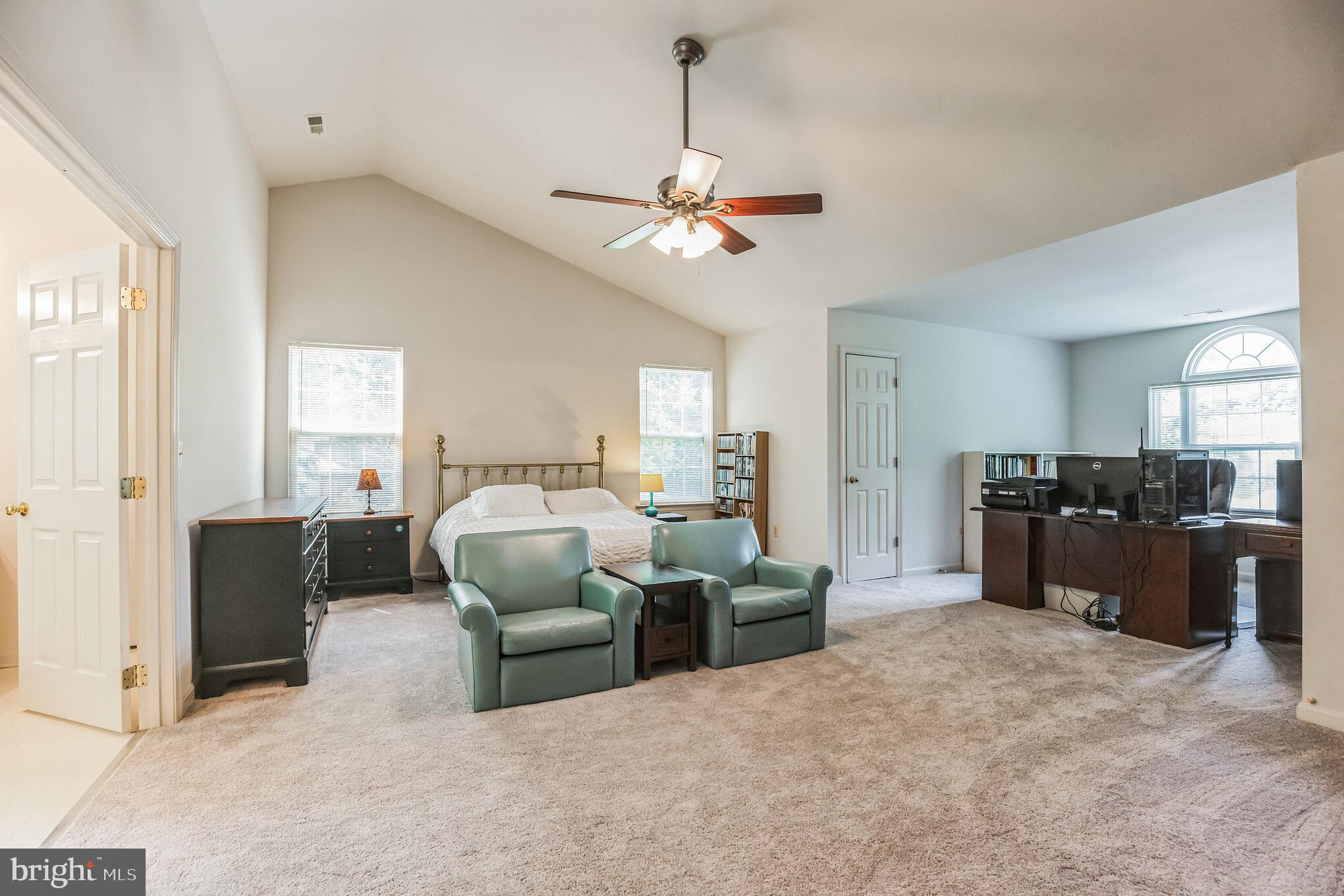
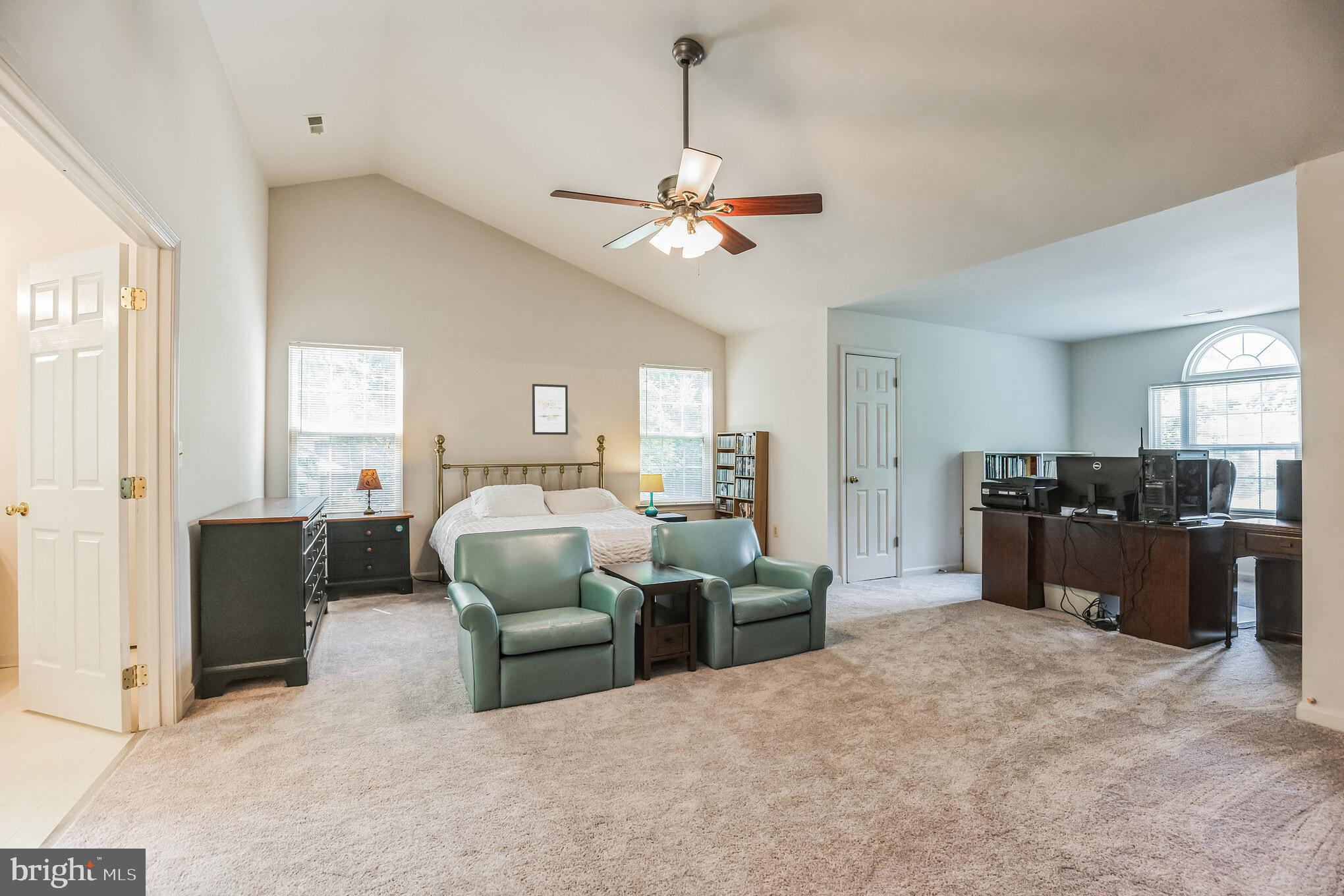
+ wall art (550, 409)
